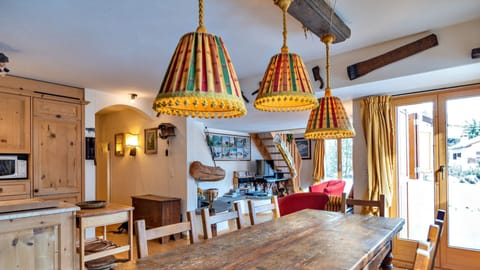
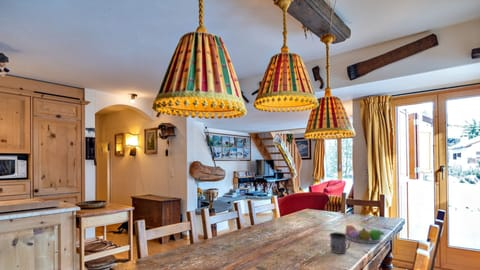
+ fruit bowl (364, 232)
+ mug (340, 243)
